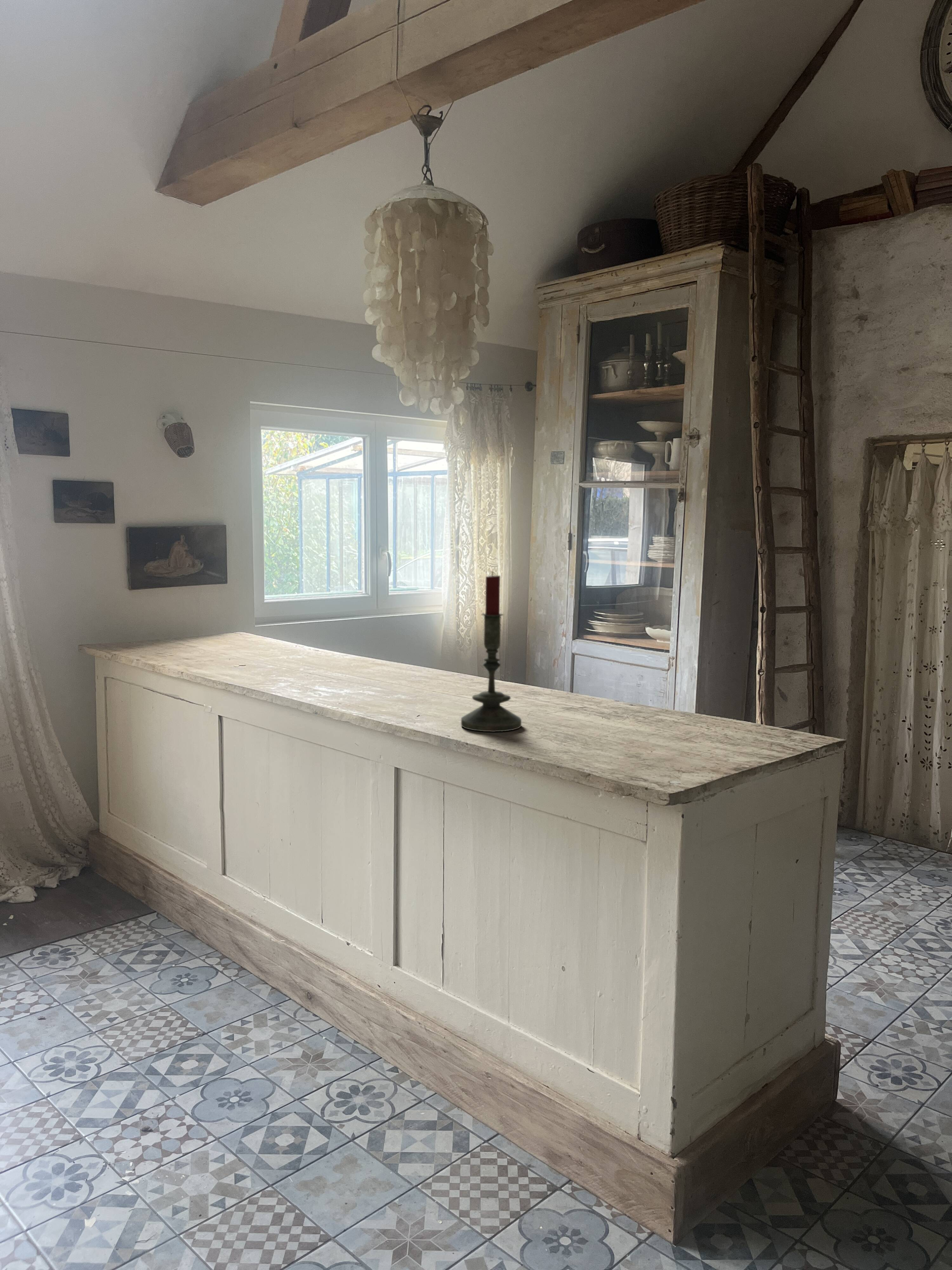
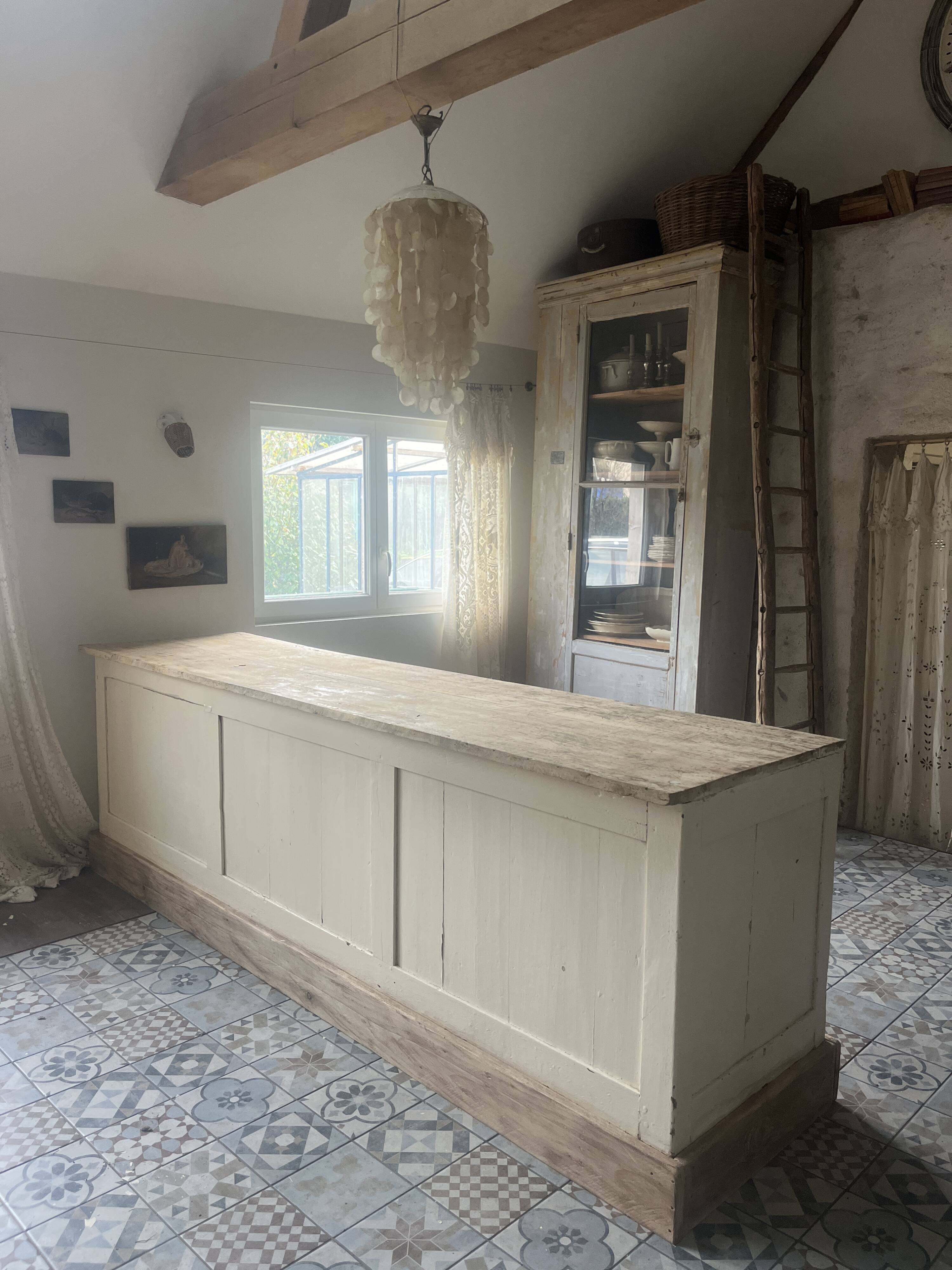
- candle (492, 649)
